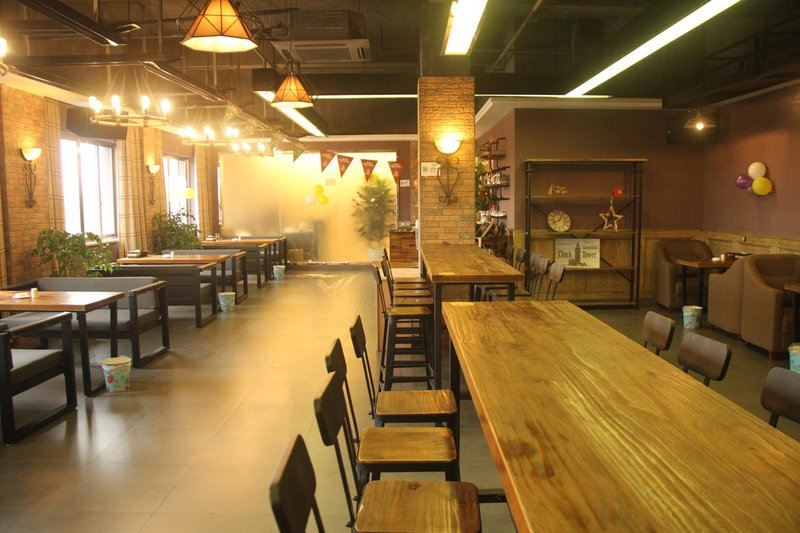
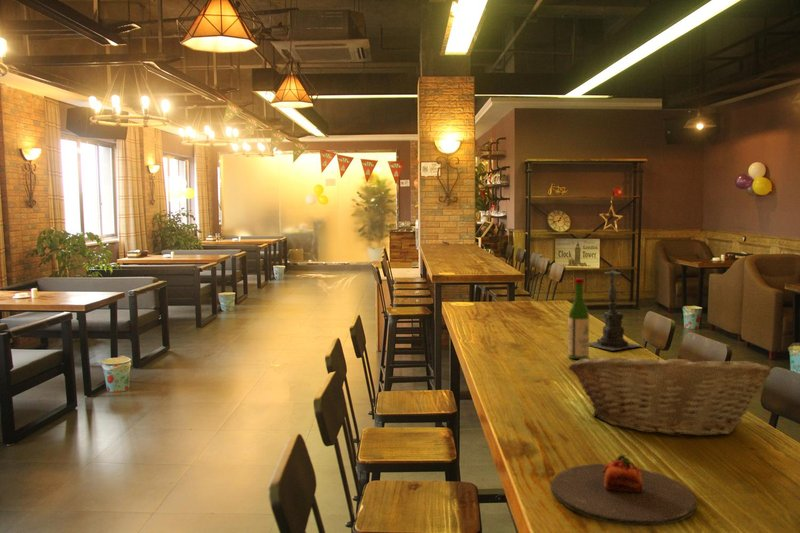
+ plate (621, 474)
+ candle holder (613, 302)
+ wine bottle (578, 318)
+ fruit basket (664, 384)
